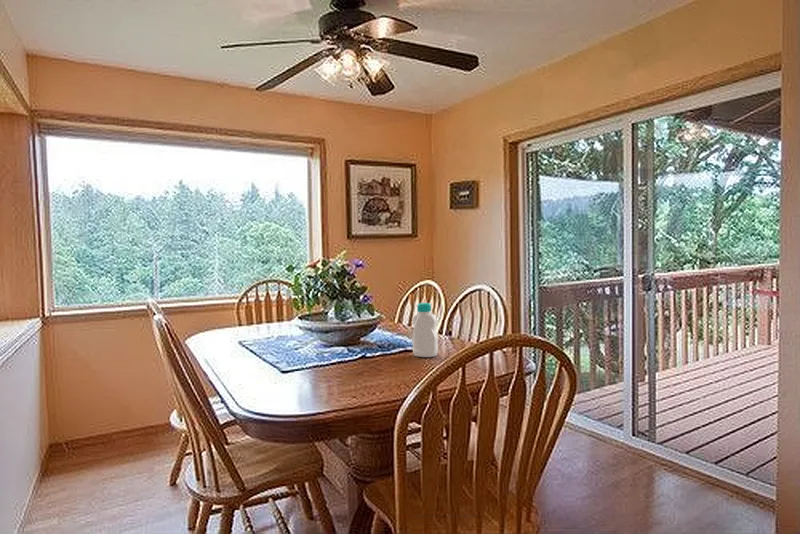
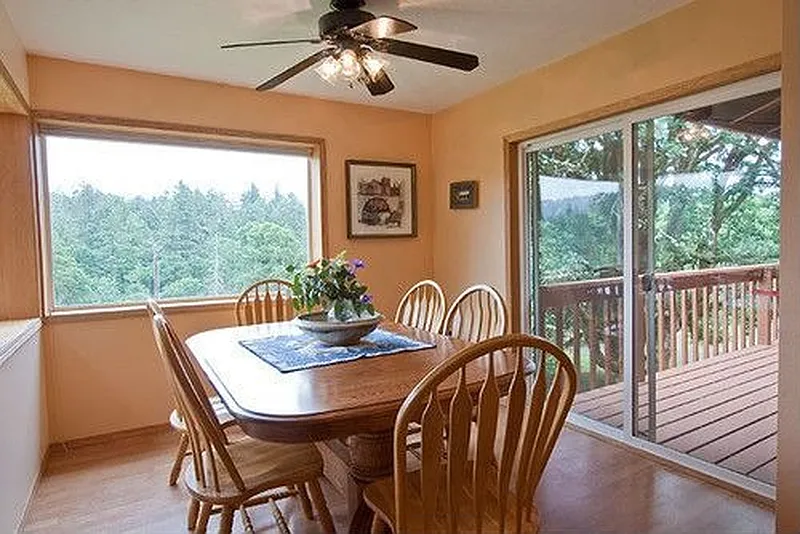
- bottle (424, 329)
